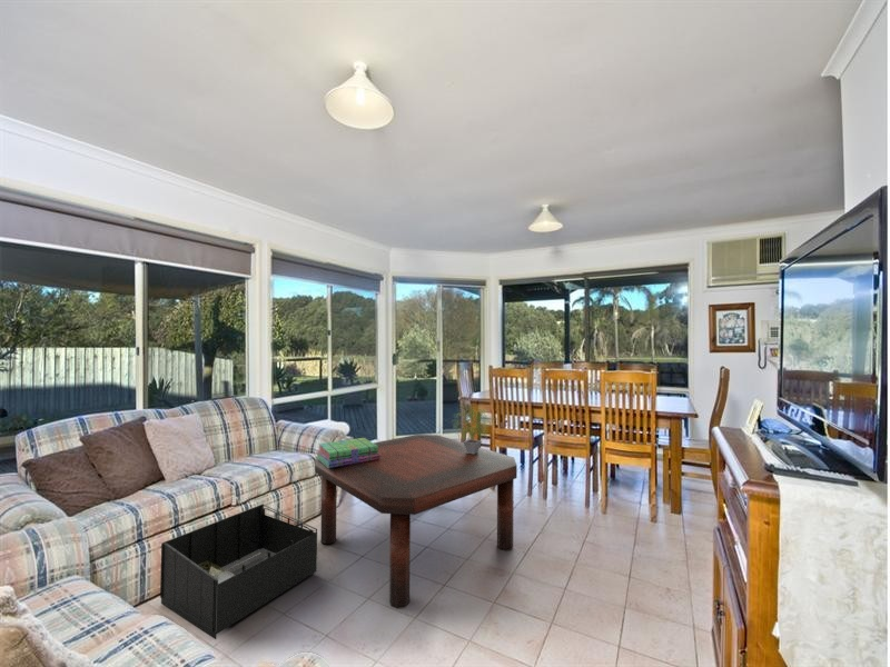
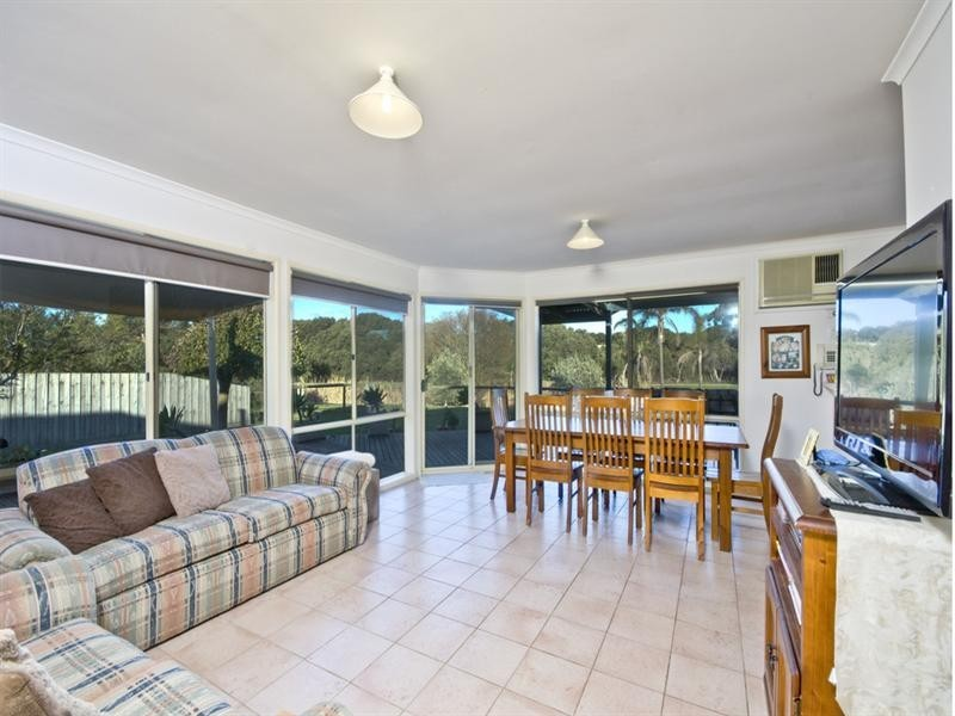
- storage bin (243, 559)
- stack of books (347, 451)
- potted plant (474, 427)
- coffee table (415, 499)
